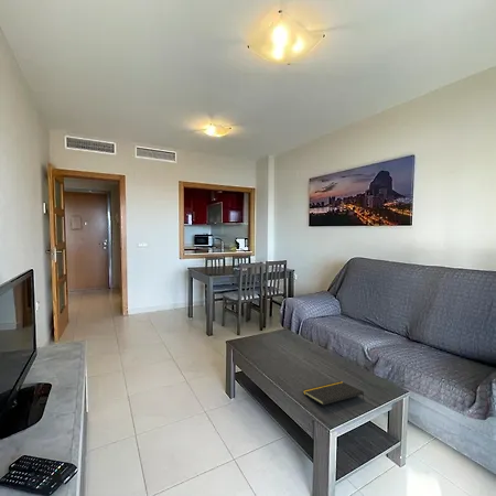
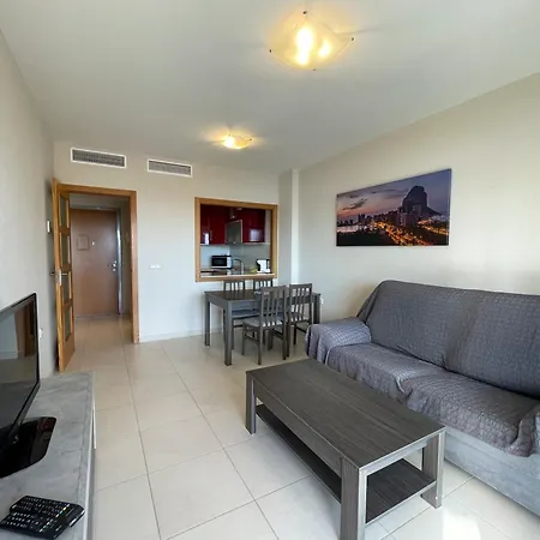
- notepad (332, 391)
